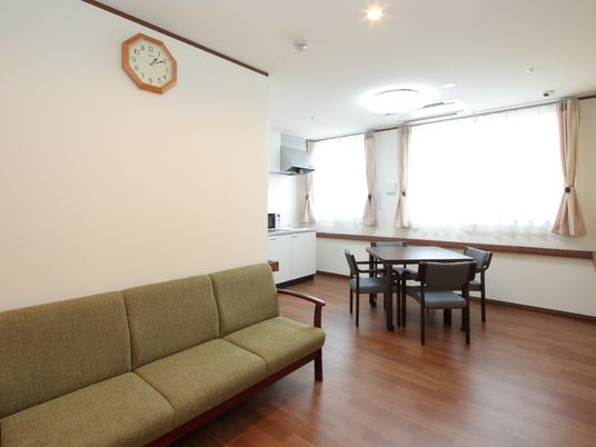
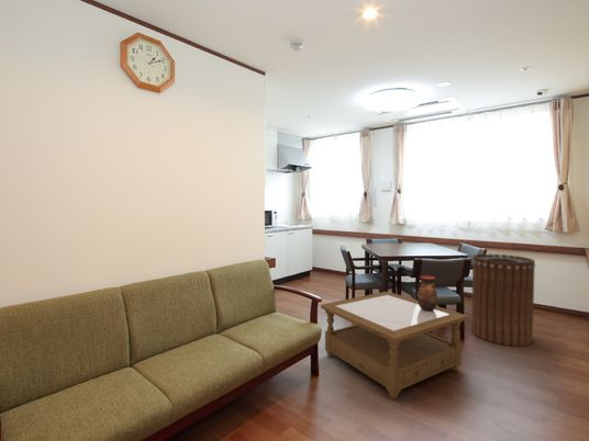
+ ceramic vessel (426, 293)
+ coffee table (389, 336)
+ trash can (501, 296)
